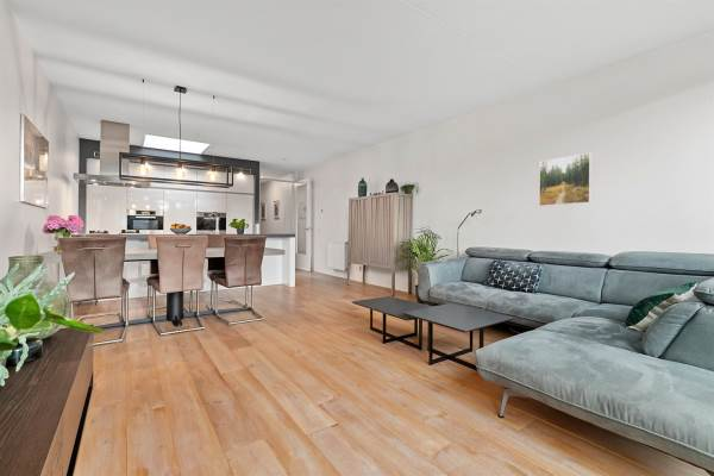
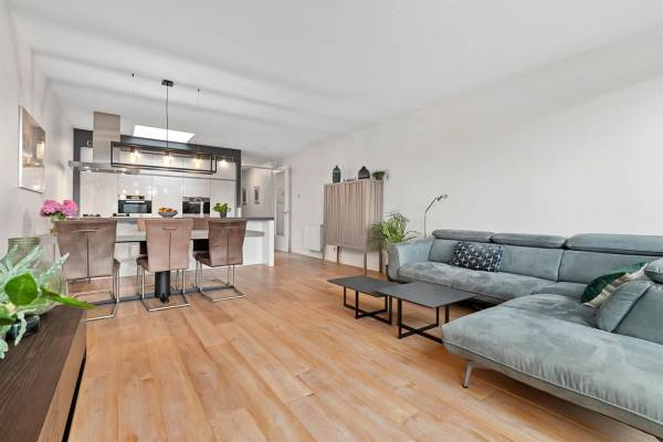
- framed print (563, 181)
